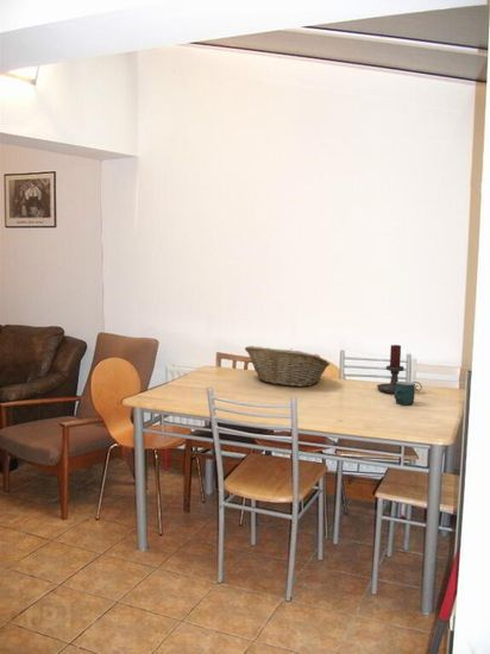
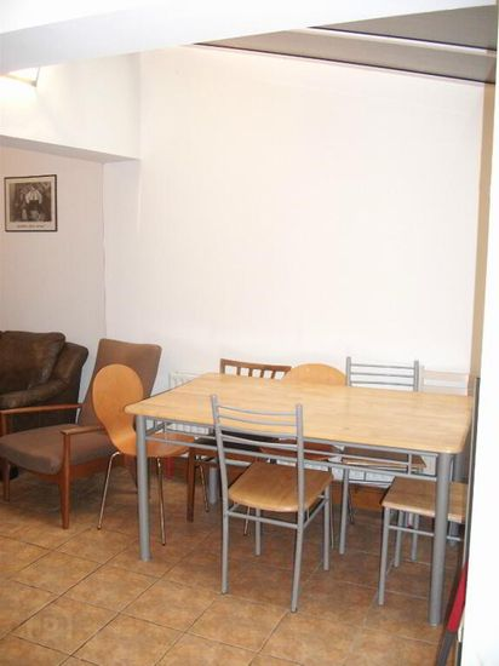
- candle holder (400, 367)
- mug (403, 394)
- fruit basket (285, 363)
